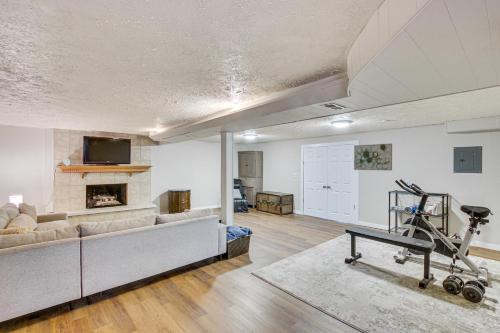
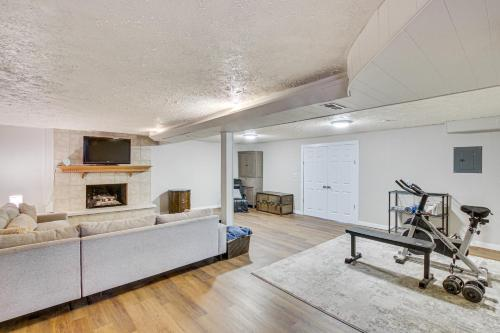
- wall art (372, 157)
